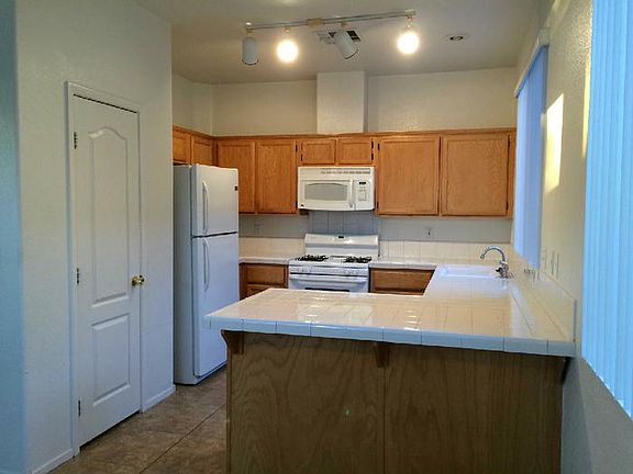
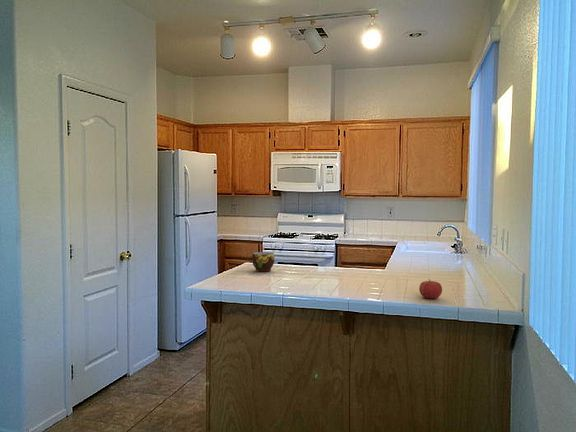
+ fruit (430, 288)
+ cup (262, 261)
